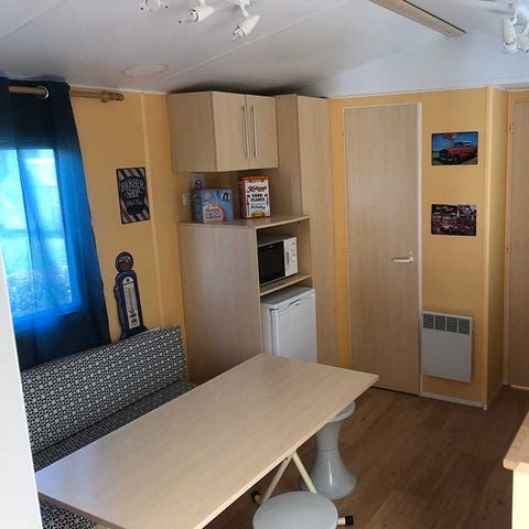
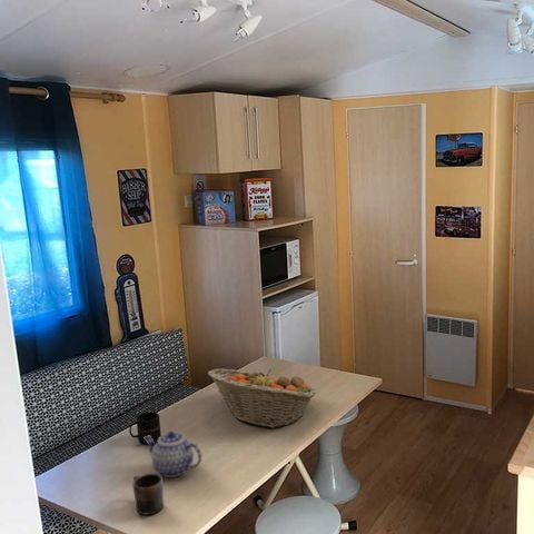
+ mug (145, 428)
+ teapot (171, 451)
+ fruit basket (261, 390)
+ mug (144, 492)
